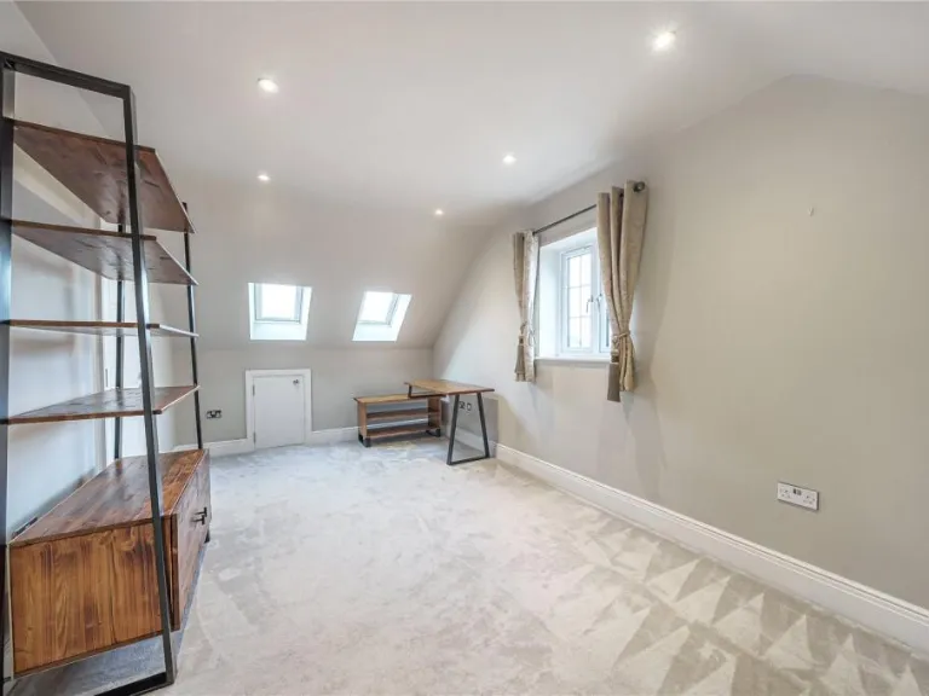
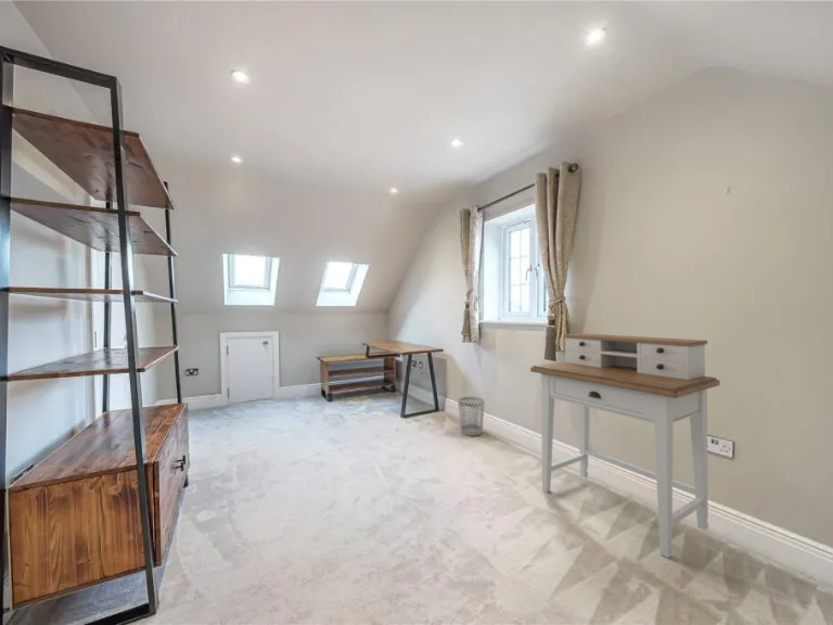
+ desk (616, 413)
+ wastebasket (471, 414)
